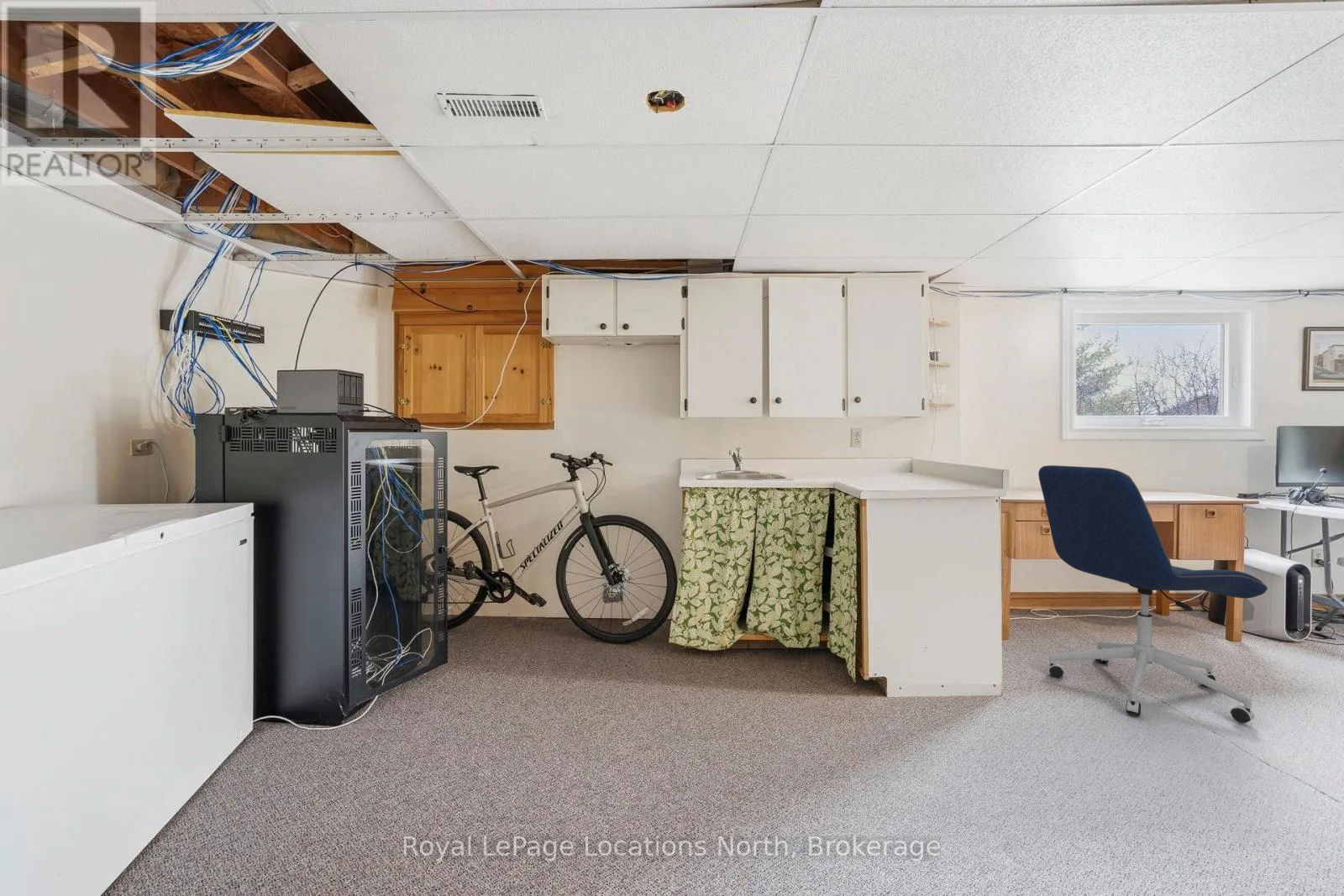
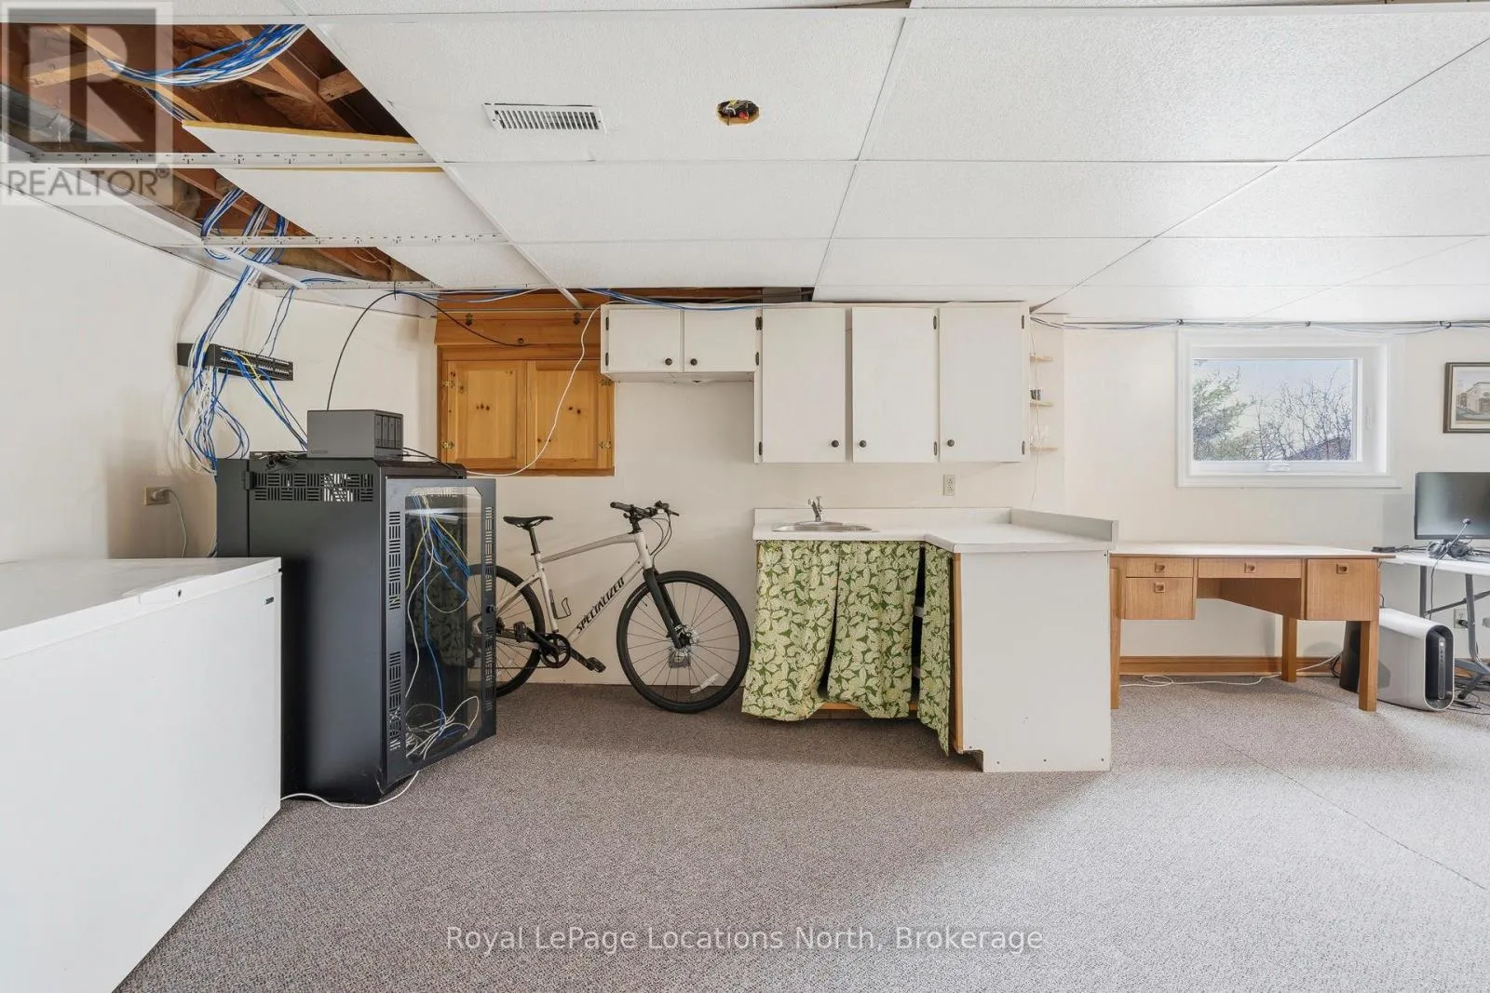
- office chair (1143, 578)
